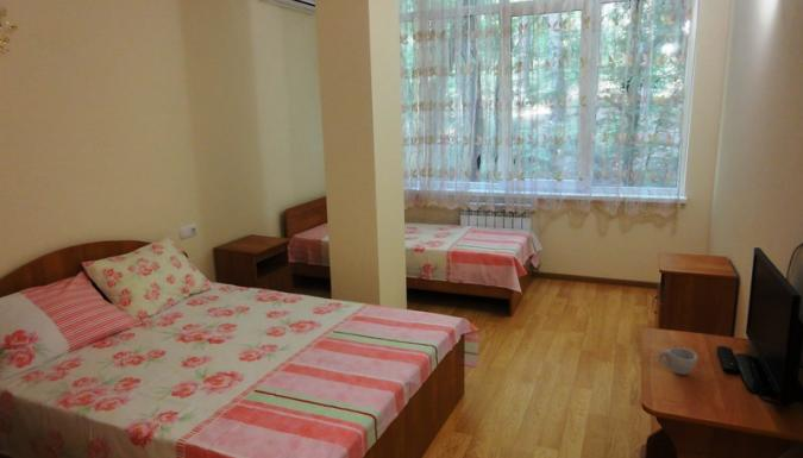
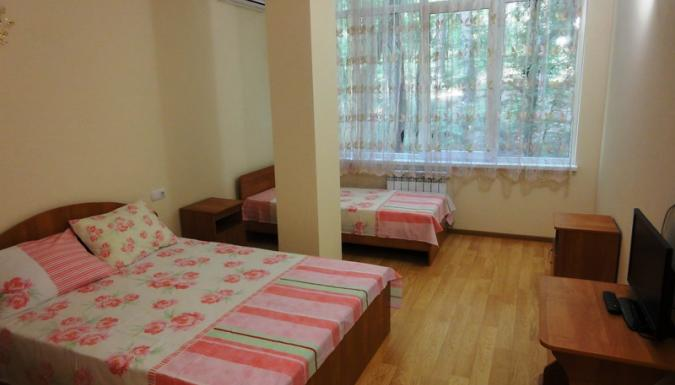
- cup (677, 362)
